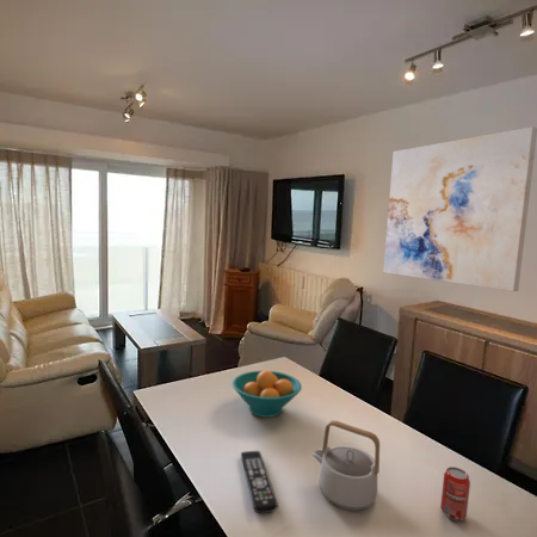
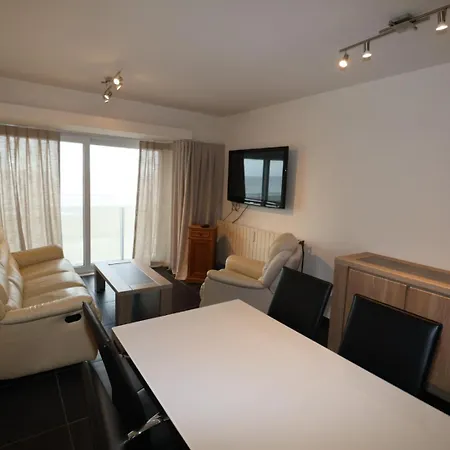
- fruit bowl (266, 390)
- remote control (257, 479)
- teapot (344, 458)
- beverage can (455, 493)
- wall art (448, 211)
